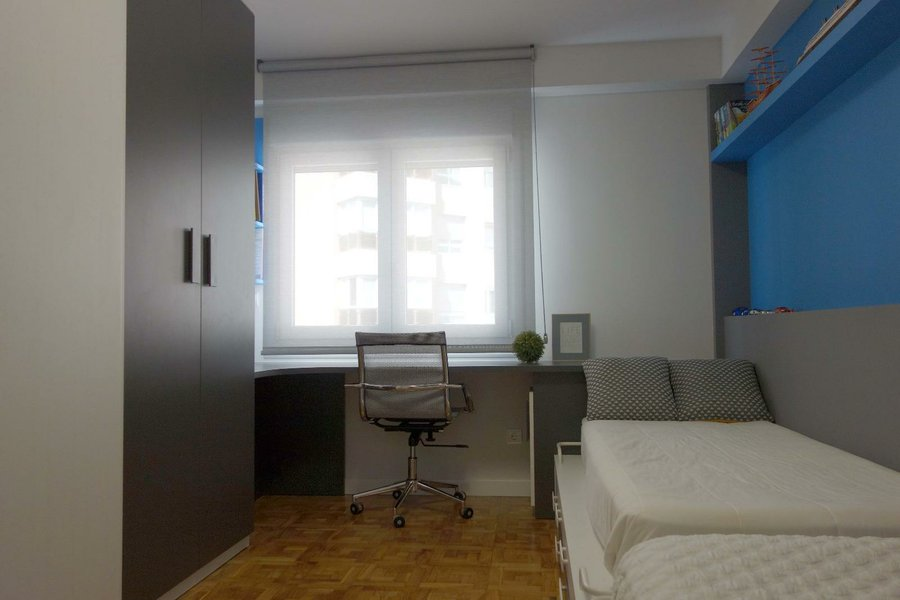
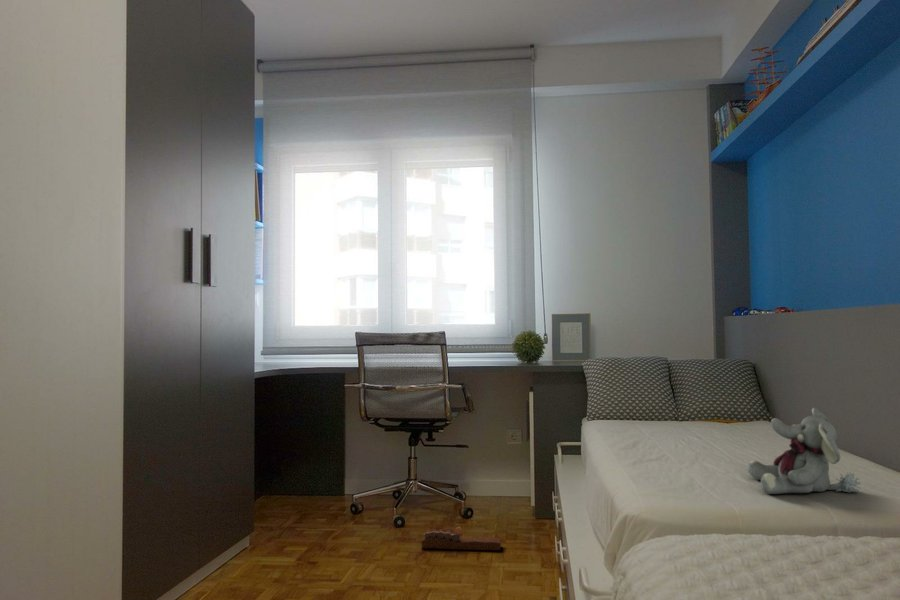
+ plush elephant (803, 449)
+ caterpillar toy (460, 537)
